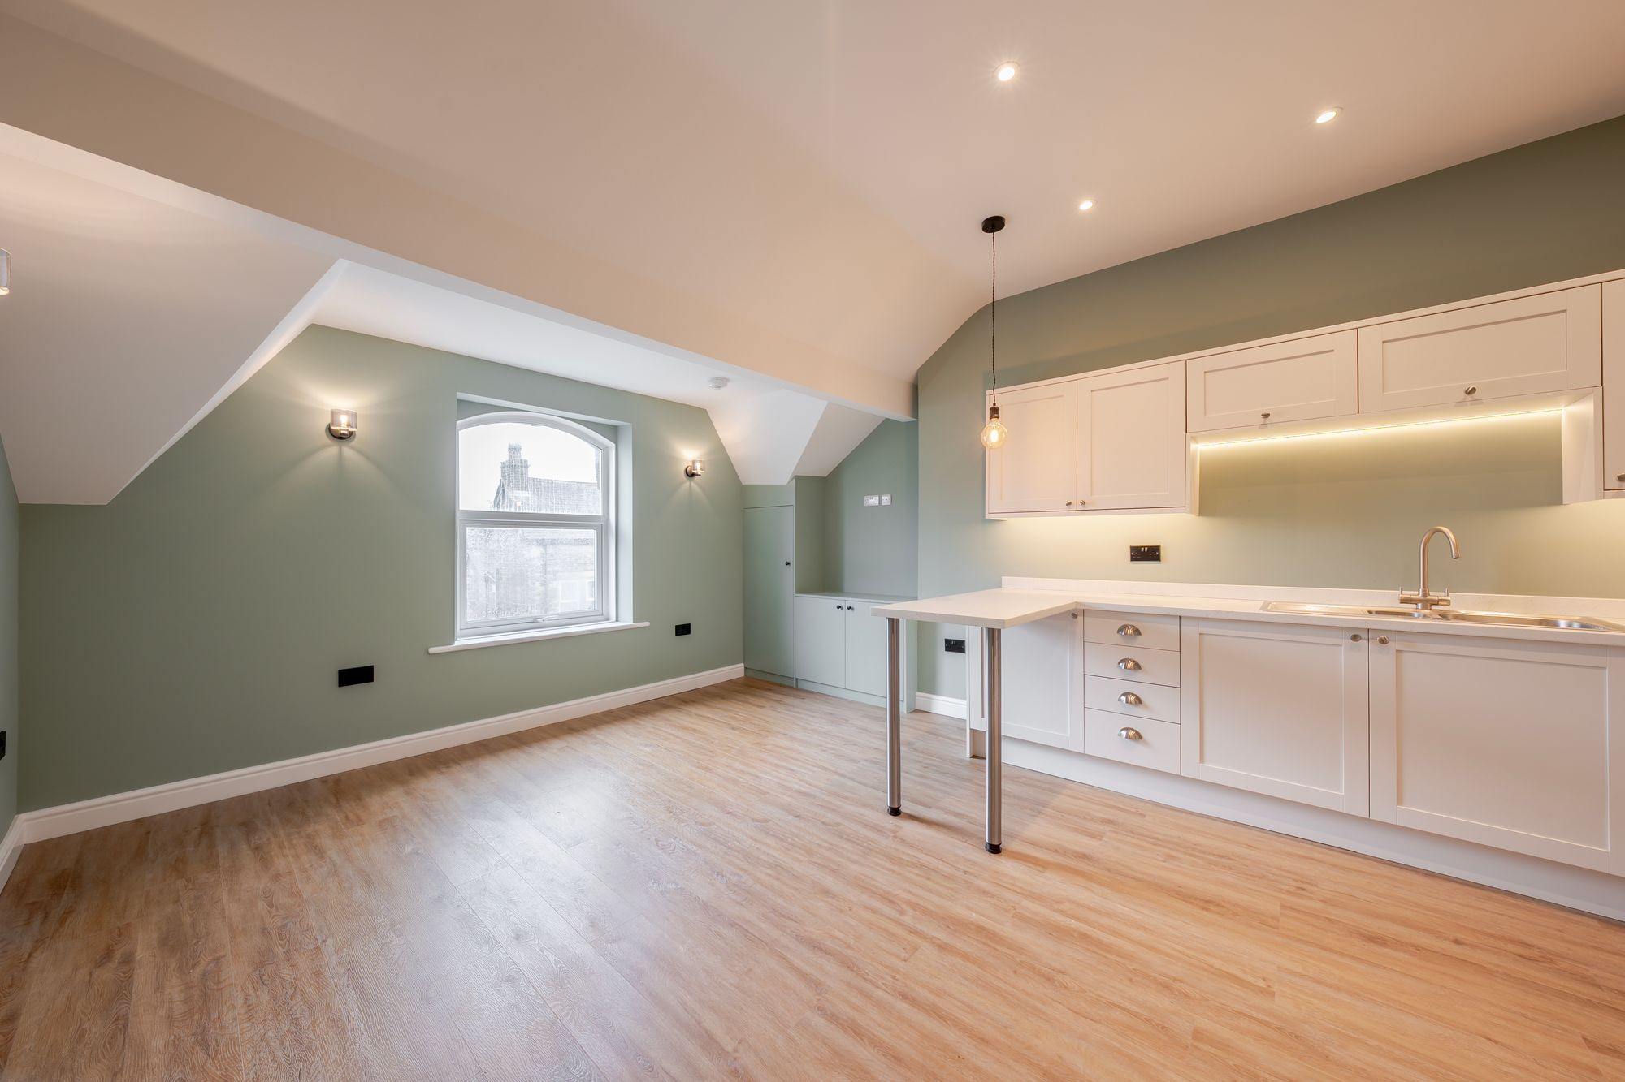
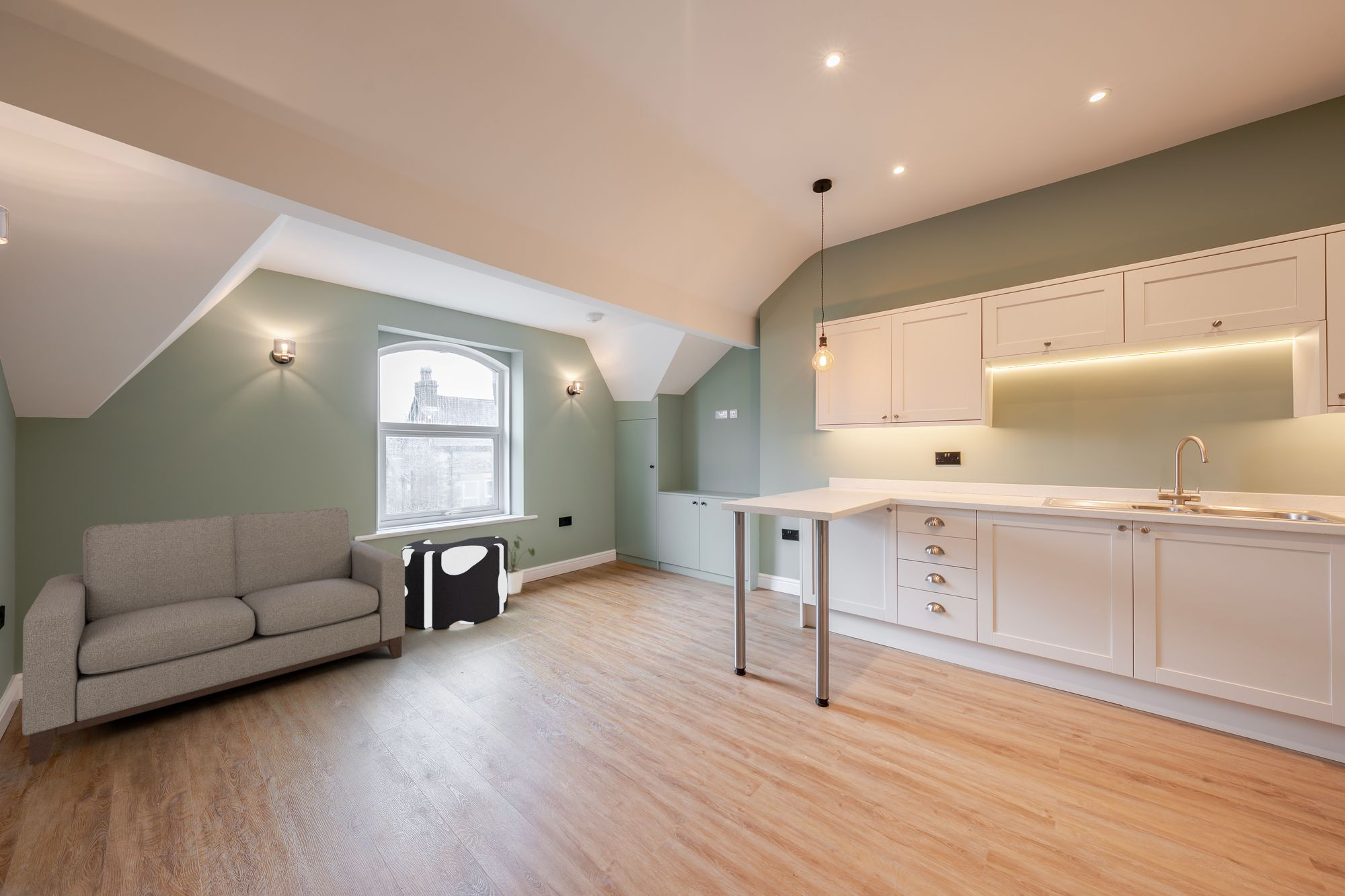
+ house plant (516, 564)
+ trash can (457, 577)
+ sofa (242, 596)
